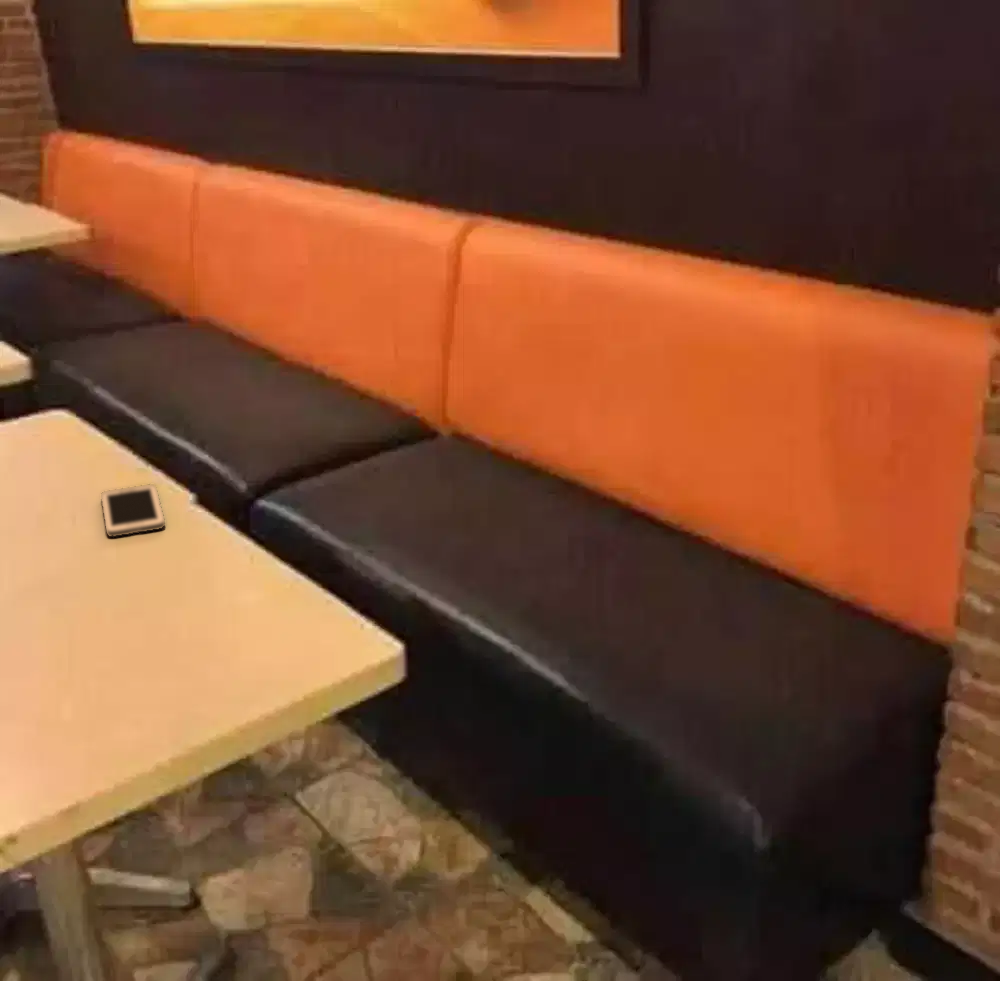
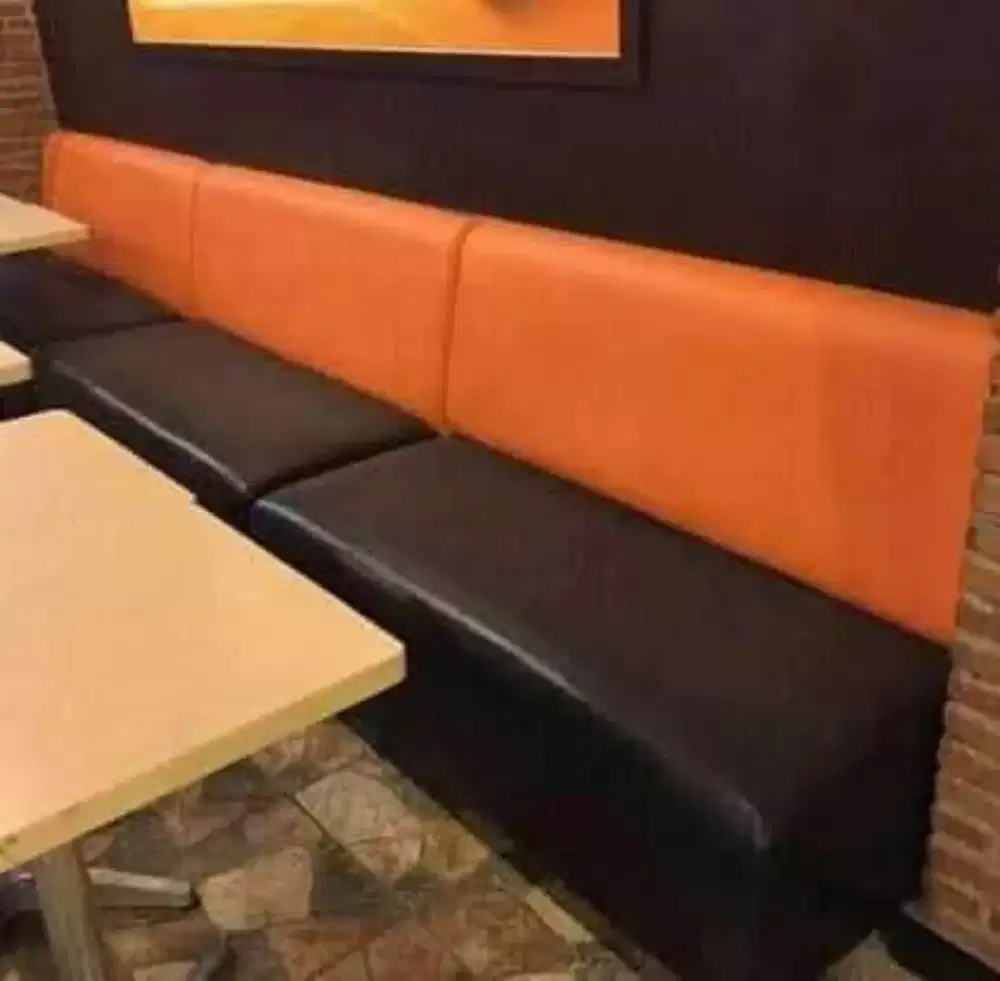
- cell phone (132, 509)
